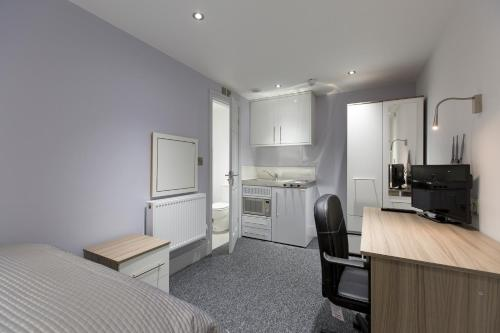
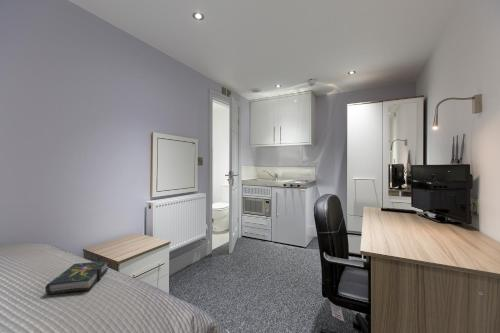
+ book (80, 275)
